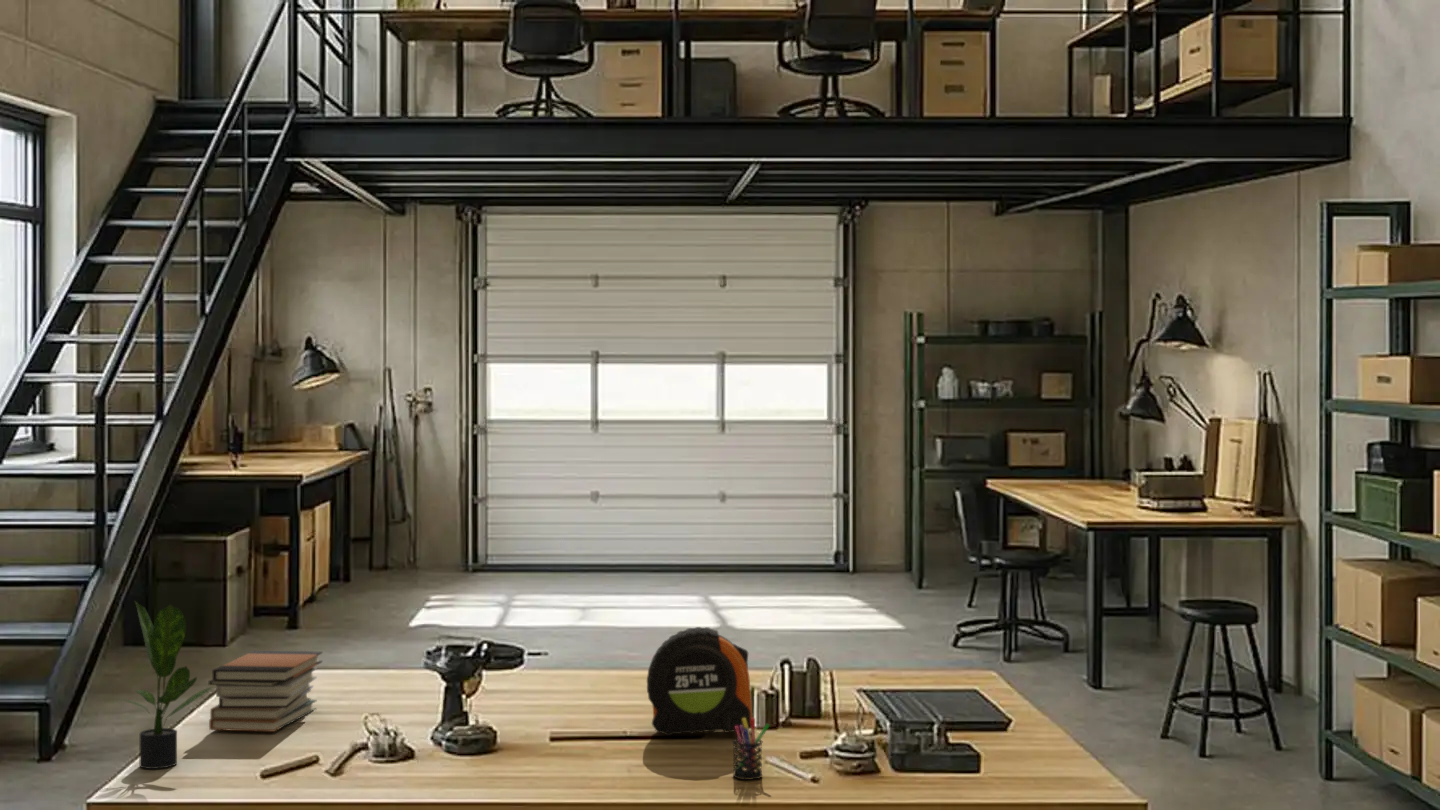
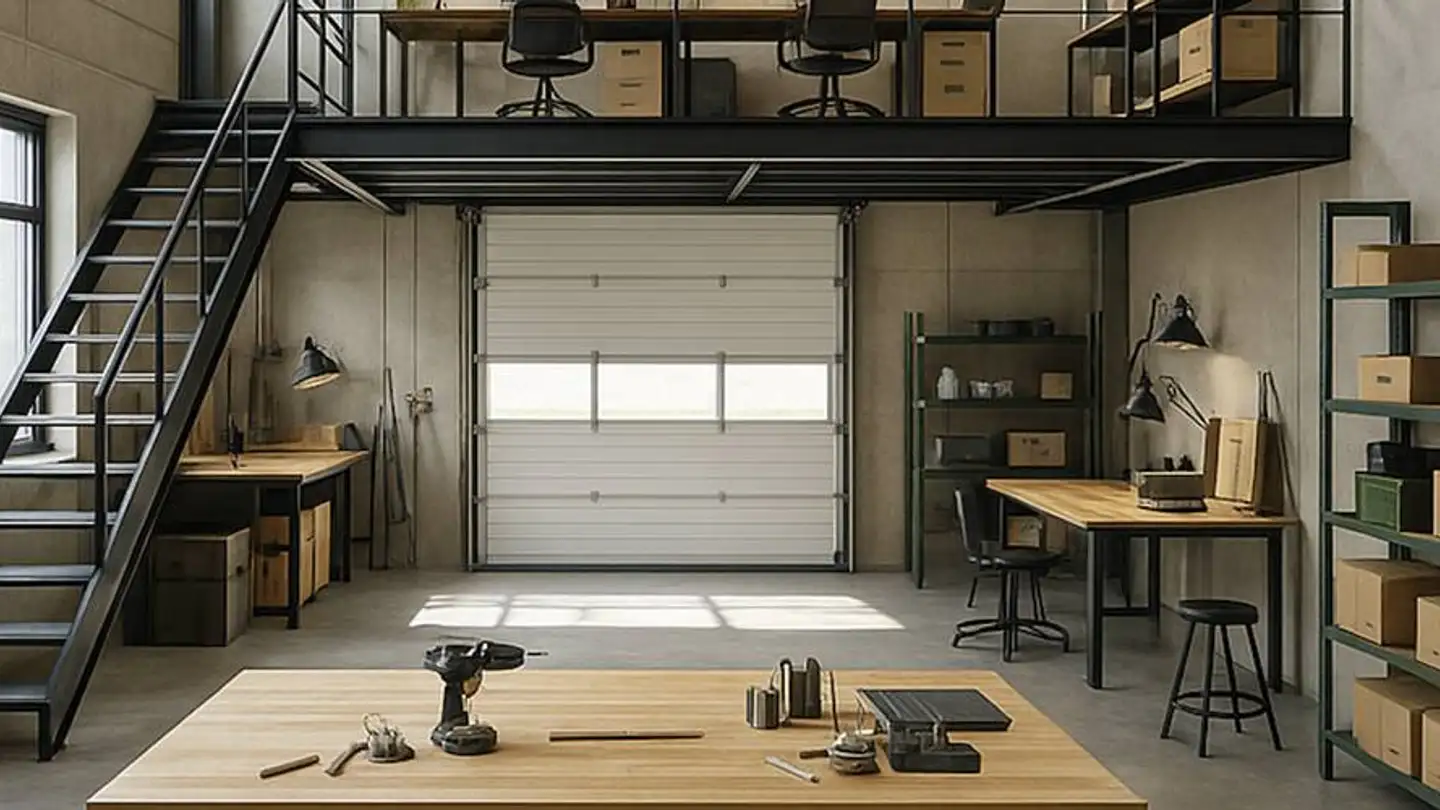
- potted plant (167, 683)
- book stack (267, 689)
- pen holder (751, 745)
- tape measure (700, 679)
